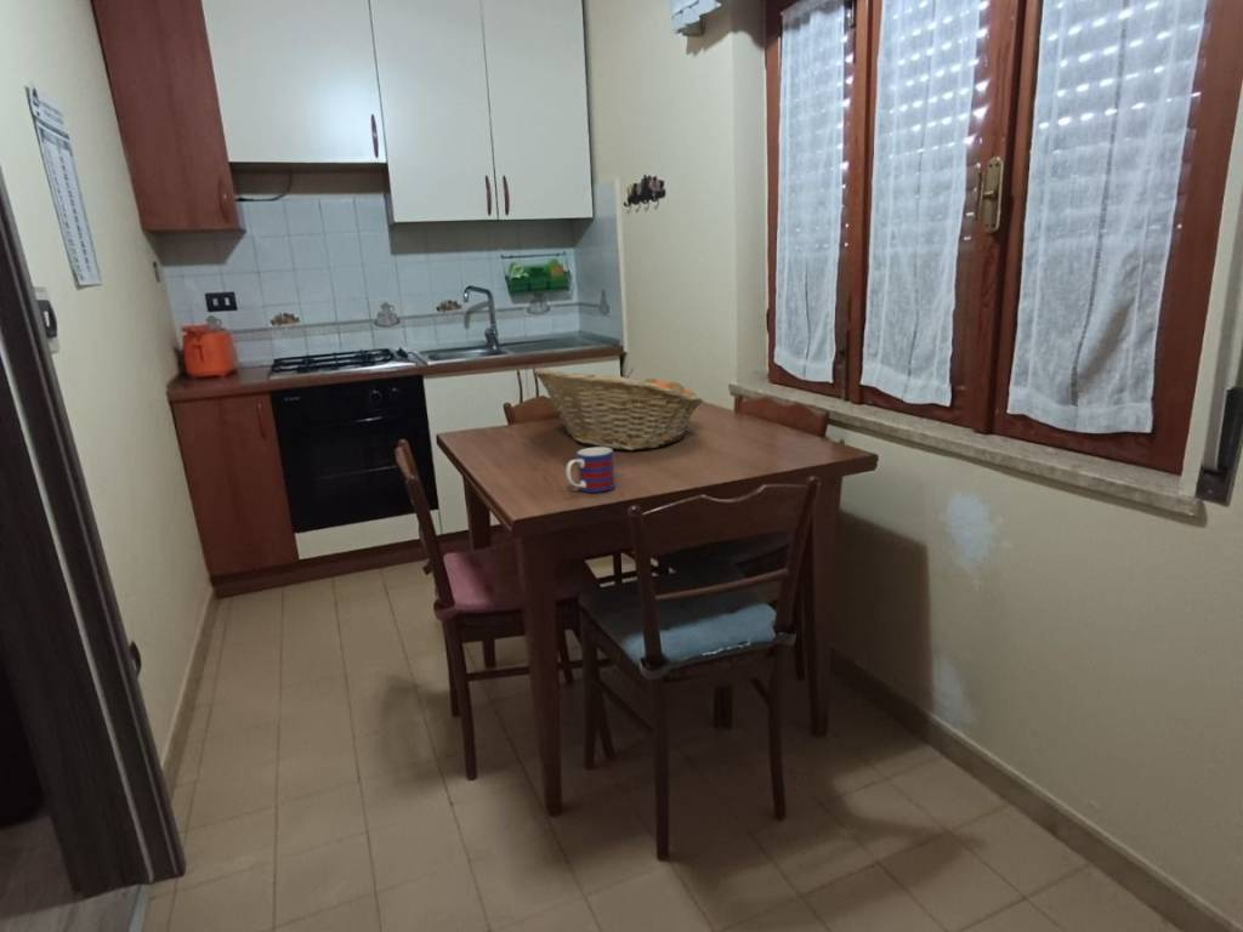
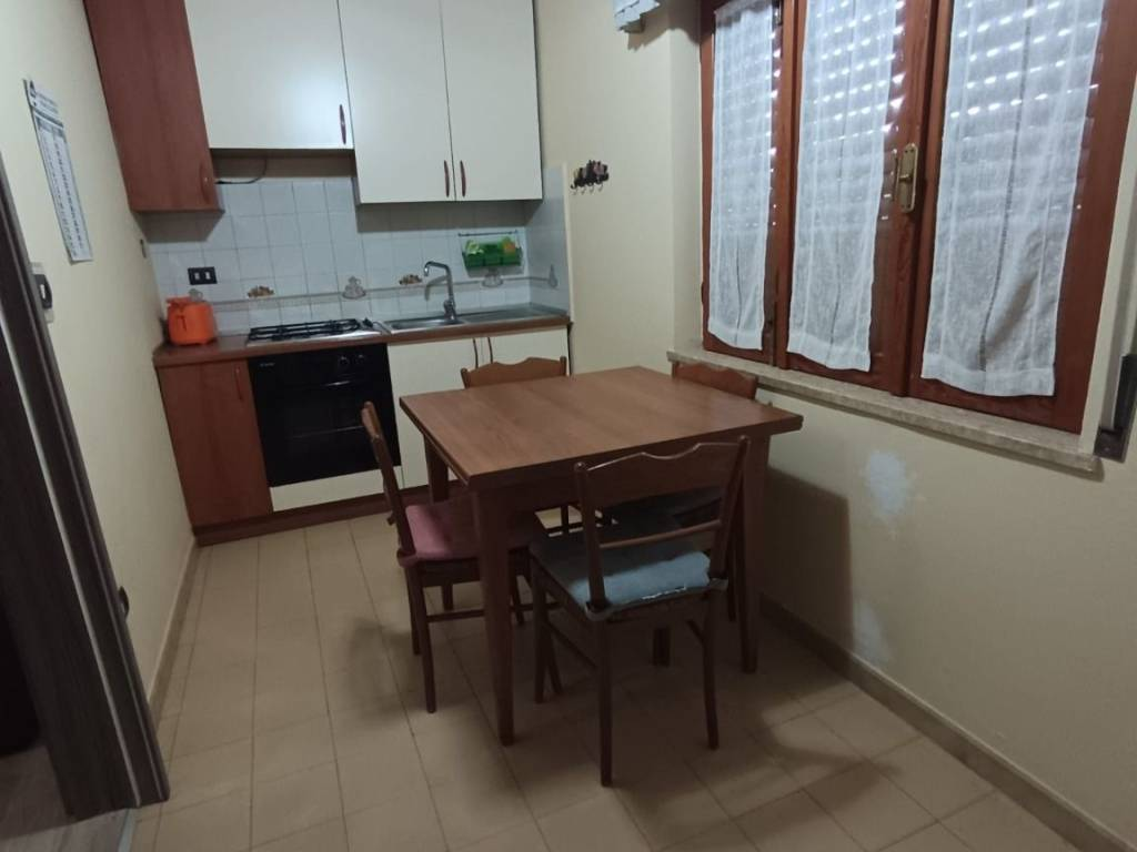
- mug (589, 471)
- fruit basket (617, 400)
